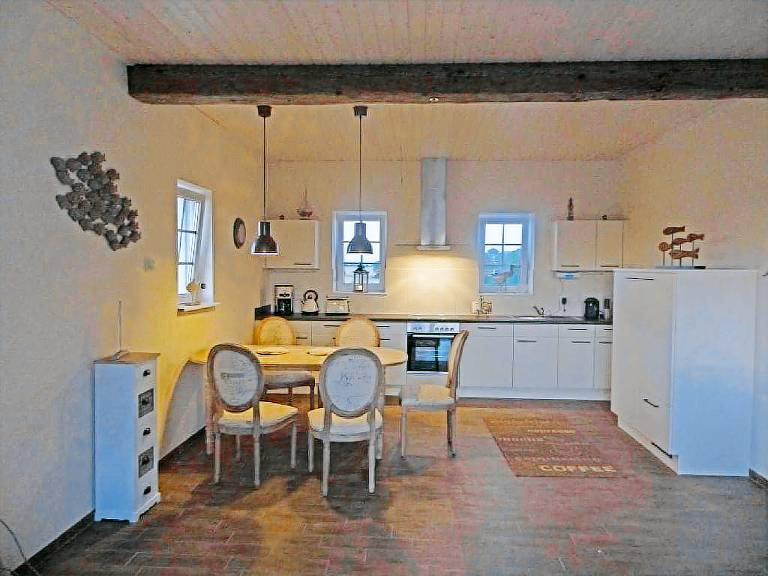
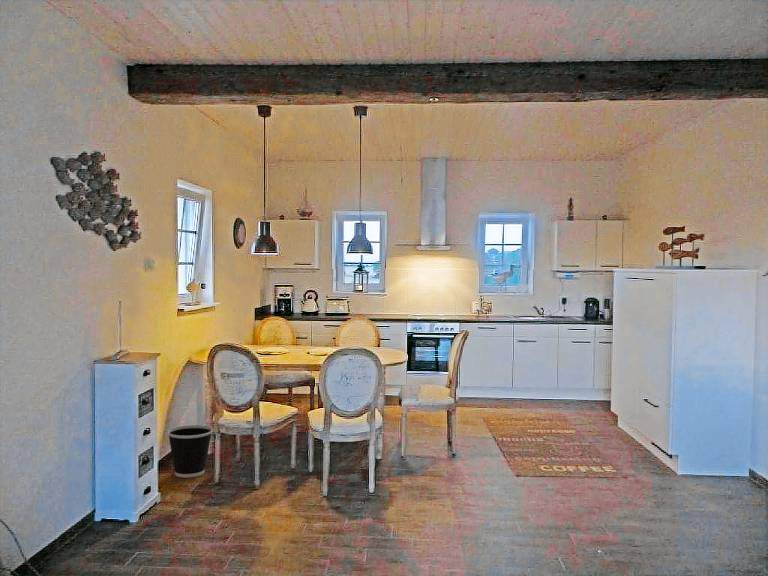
+ wastebasket (190, 451)
